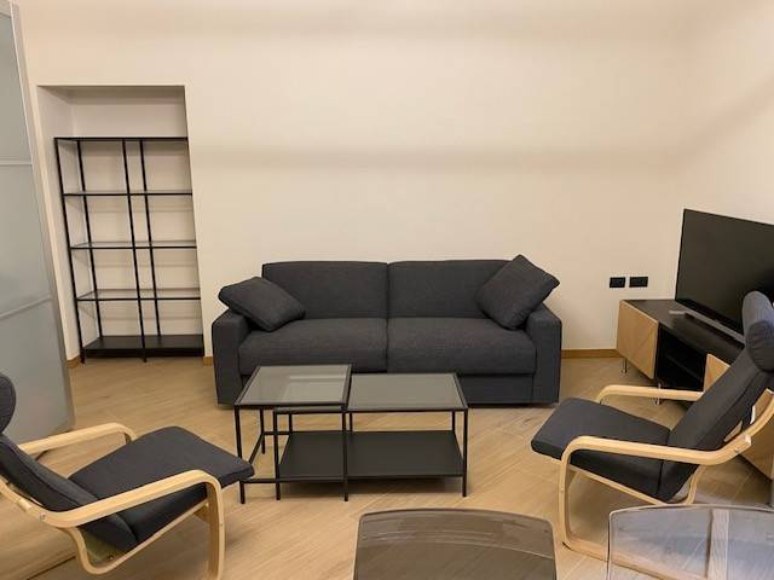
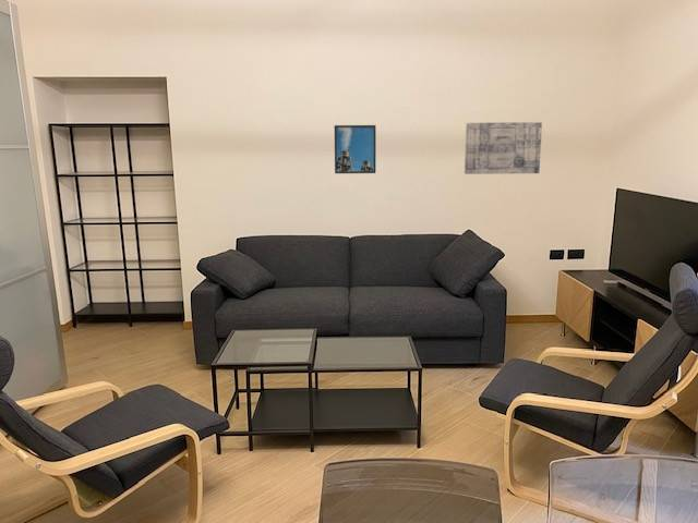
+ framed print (354, 149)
+ wall art (503, 148)
